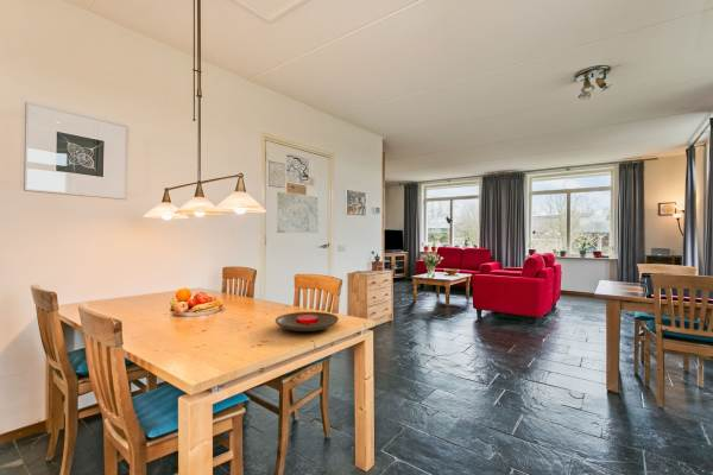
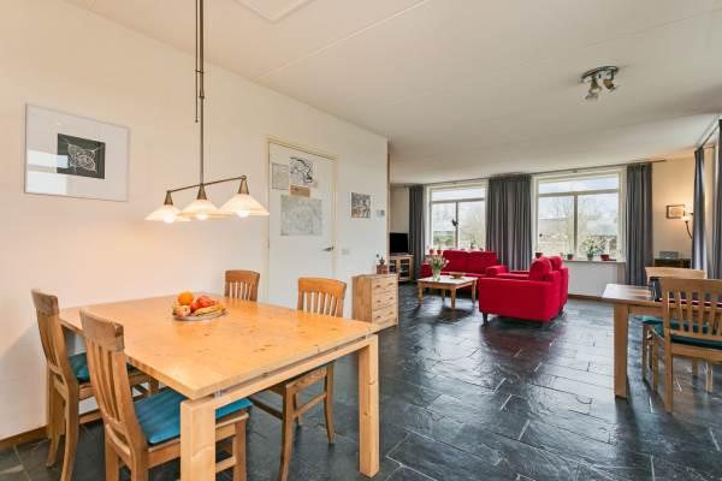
- plate (307, 322)
